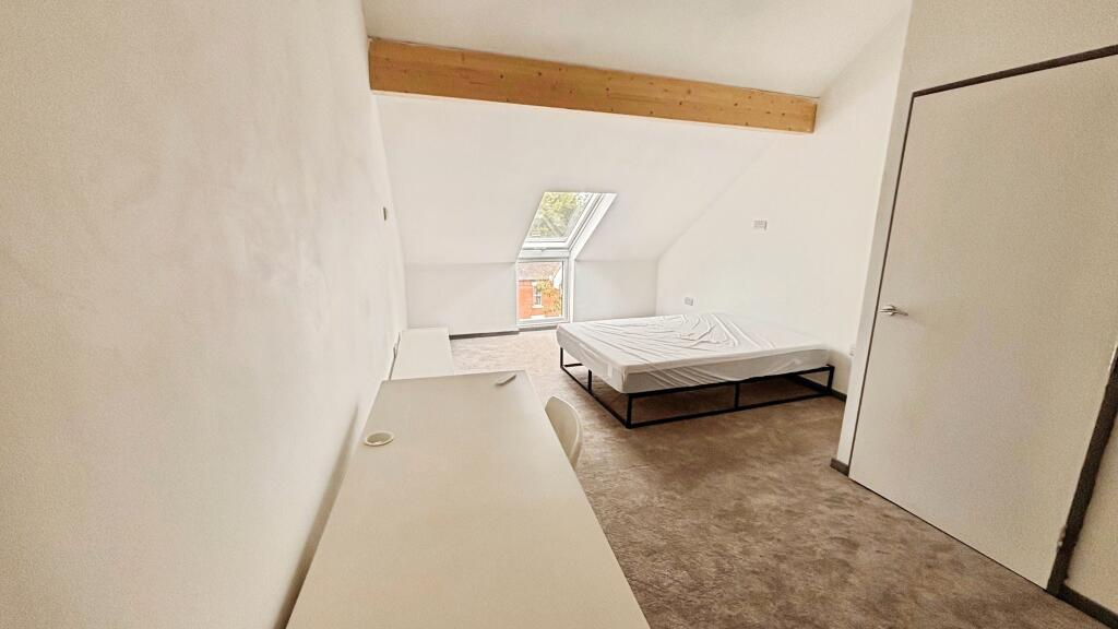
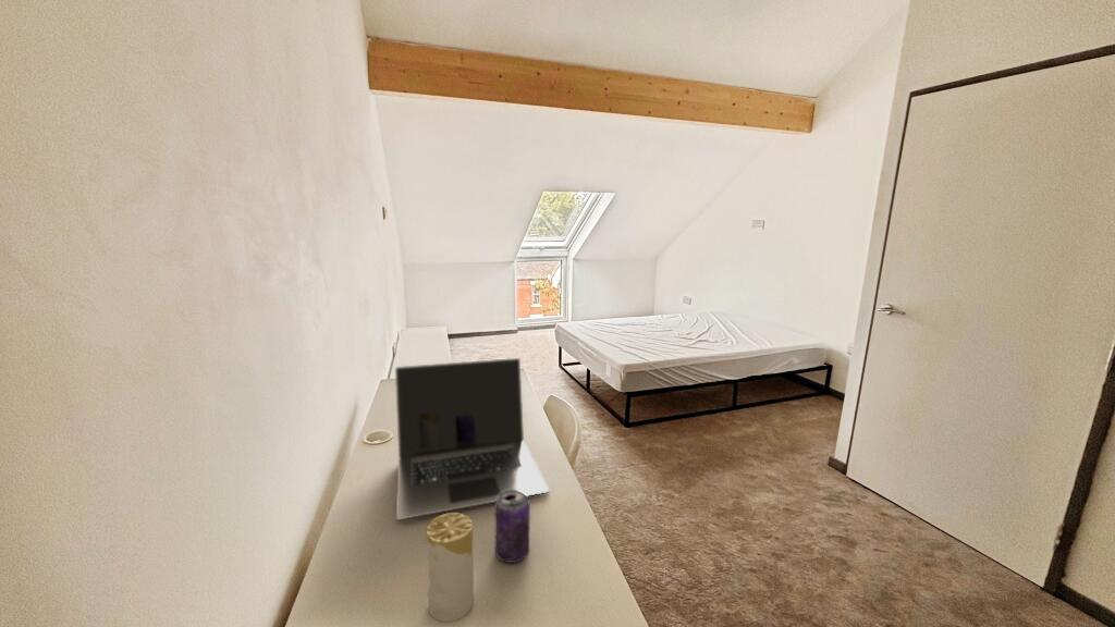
+ laptop (467, 426)
+ candle (450, 565)
+ beverage can (512, 525)
